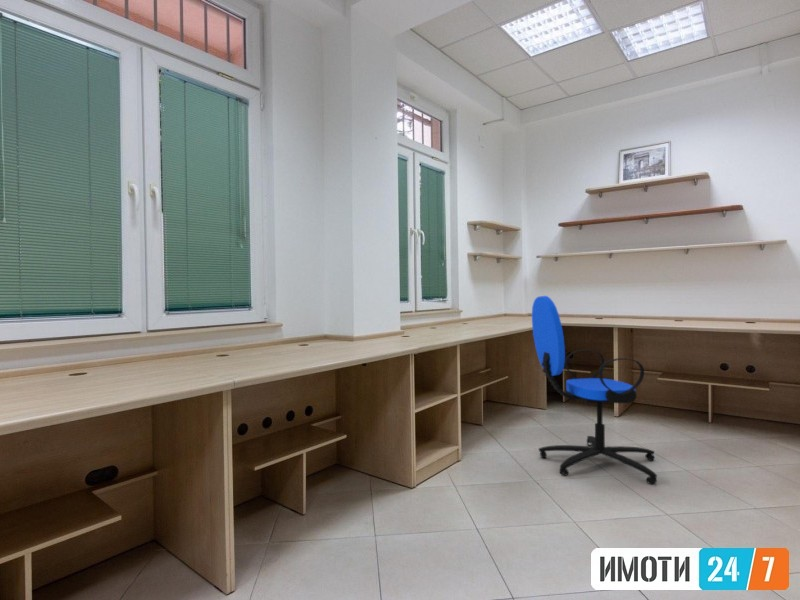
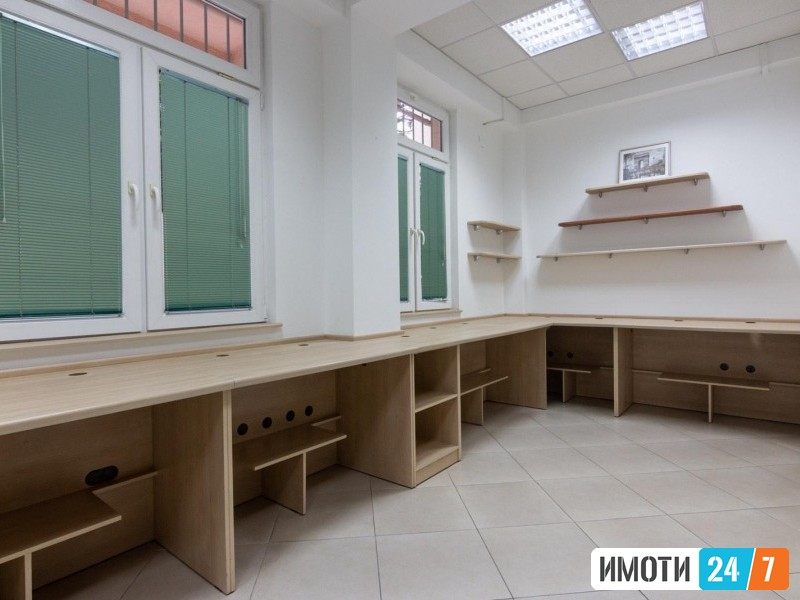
- office chair (597, 379)
